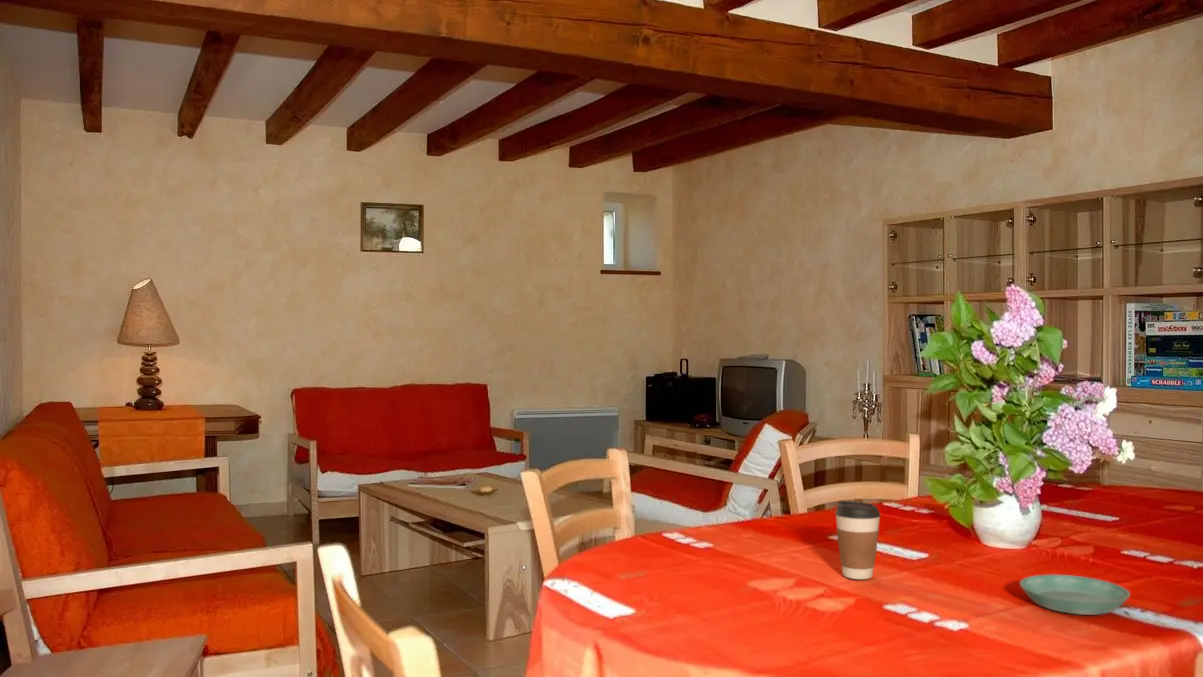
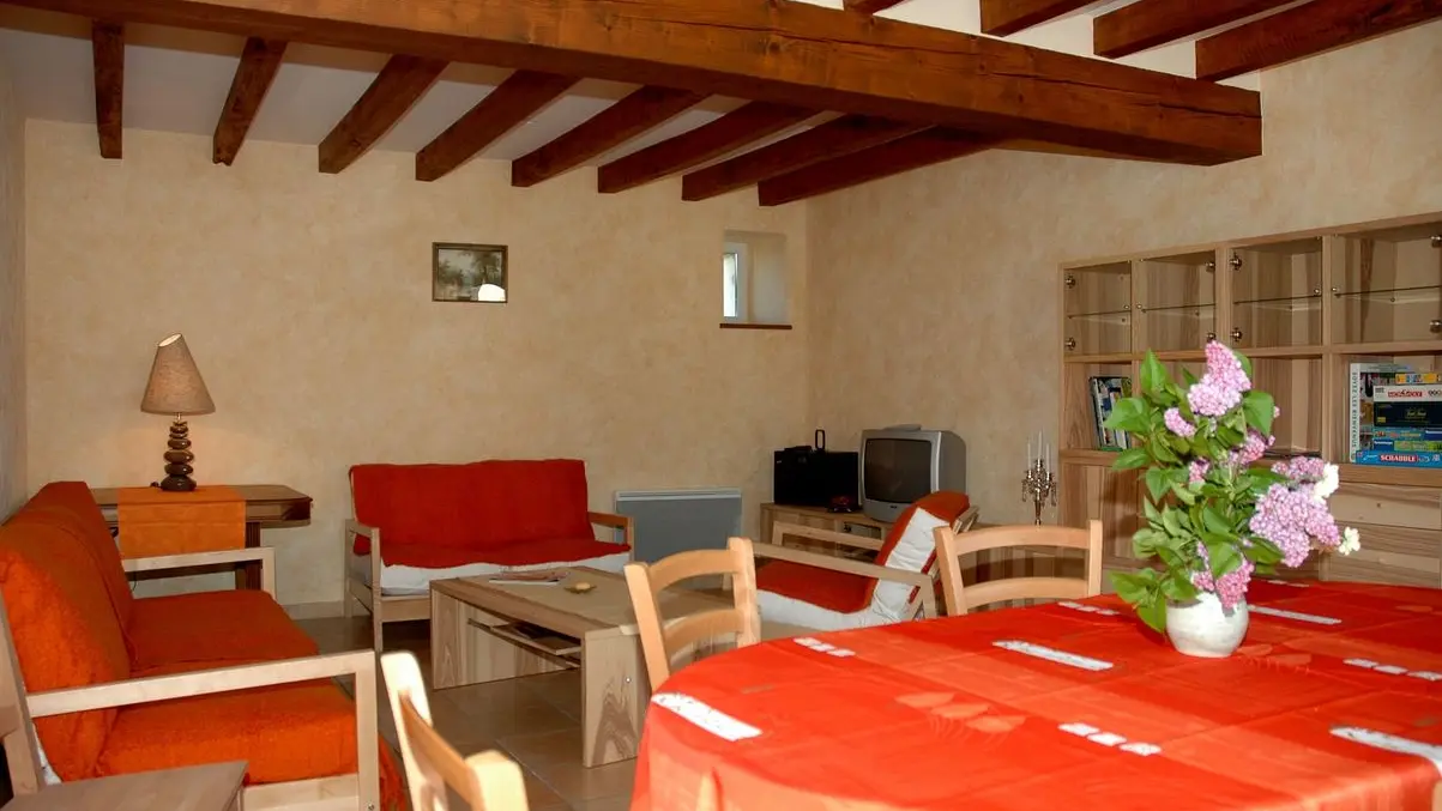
- saucer (1073, 595)
- coffee cup (857, 540)
